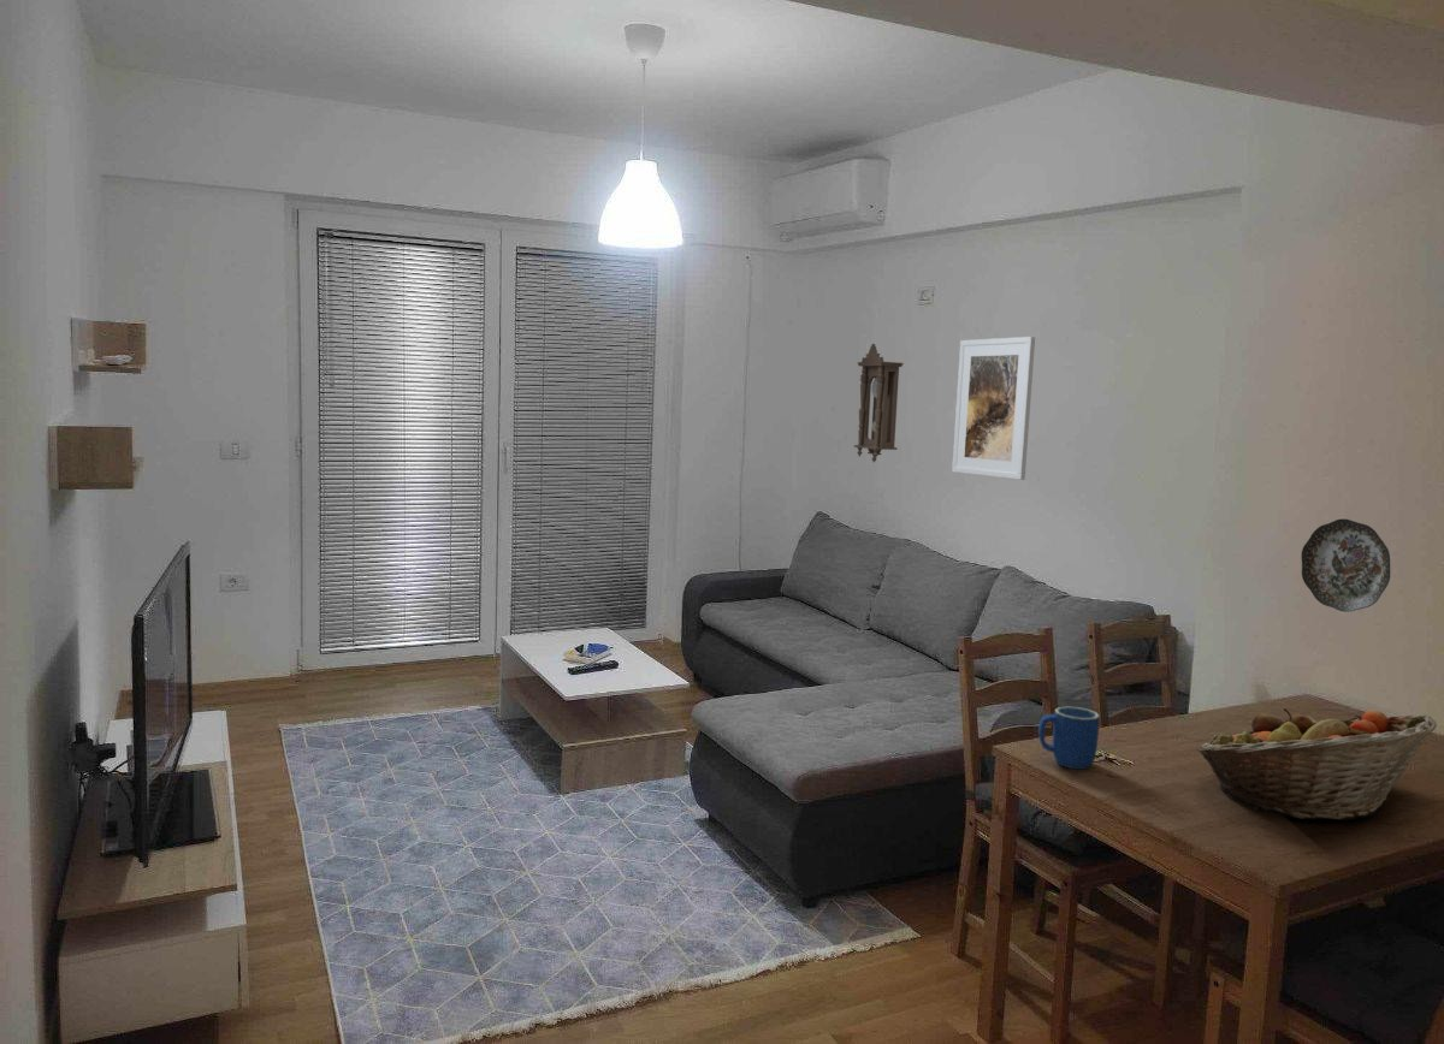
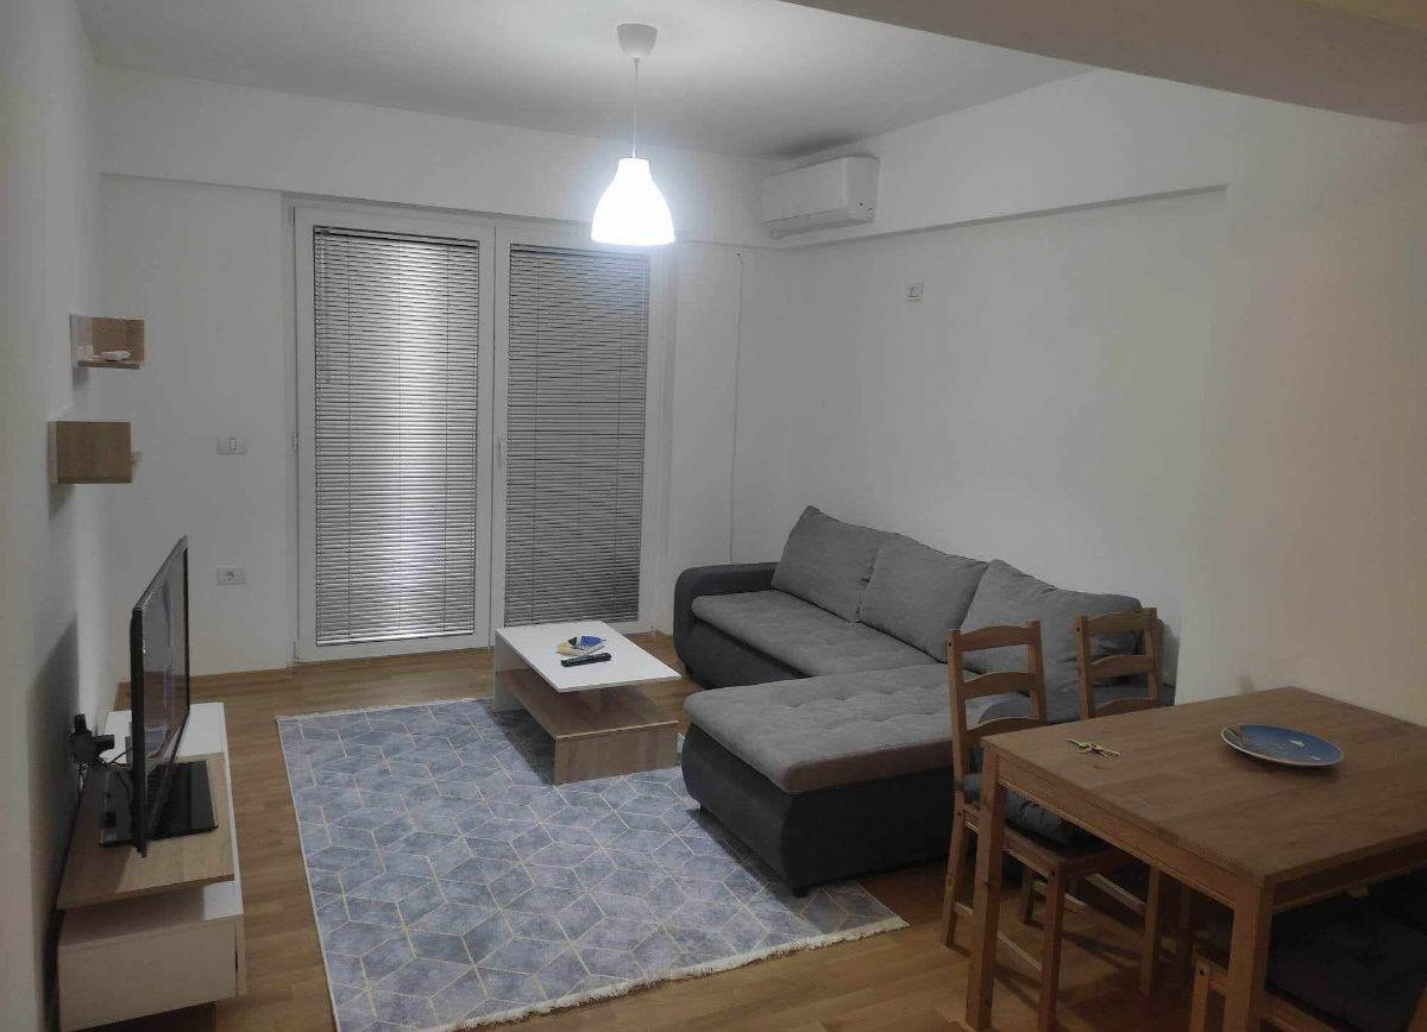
- mug (1070, 737)
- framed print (992, 407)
- decorative plate (1347, 564)
- pendulum clock (877, 403)
- fruit basket (1313, 752)
